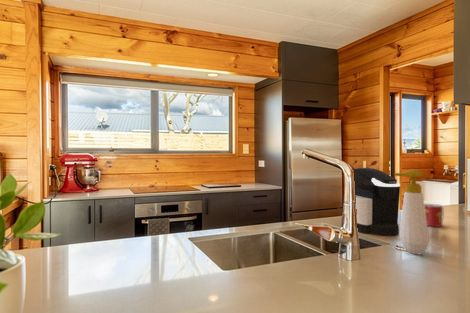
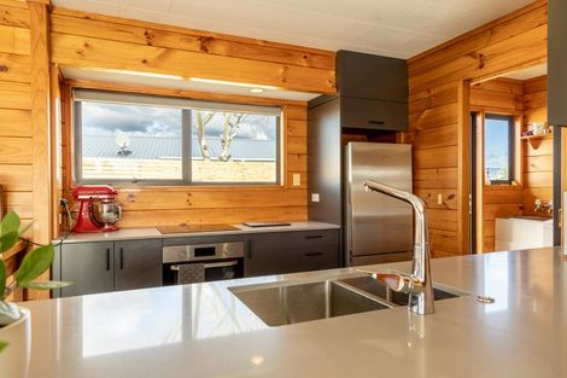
- coffee maker (375, 199)
- mug (434, 214)
- soap bottle (410, 210)
